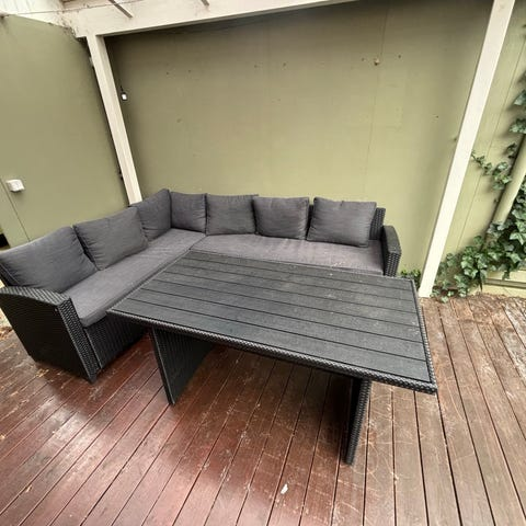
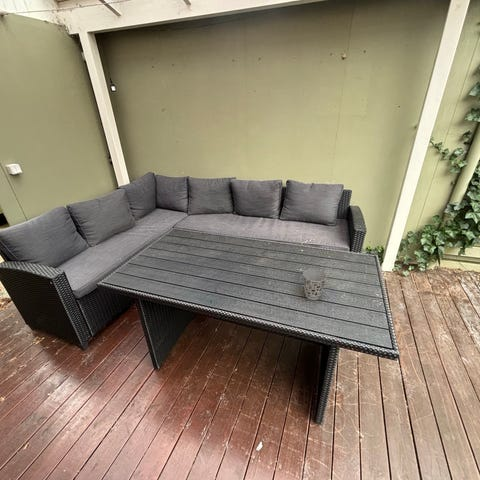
+ cup (313, 285)
